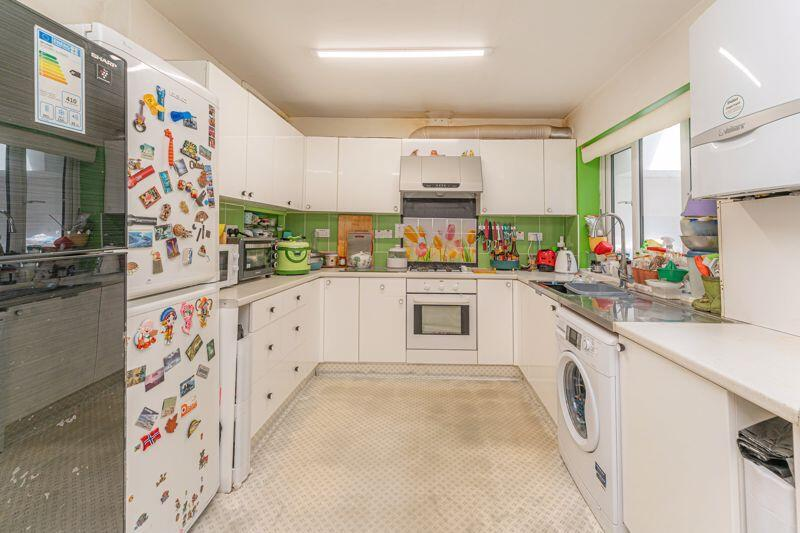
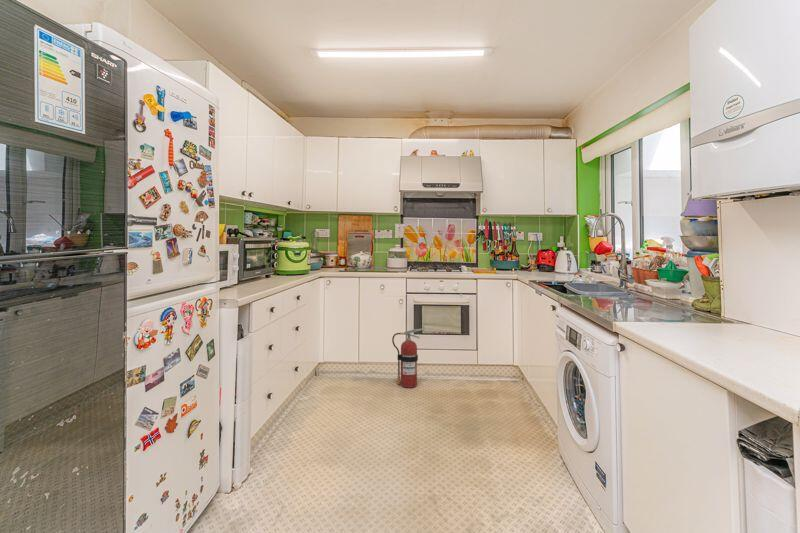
+ fire extinguisher (408, 356)
